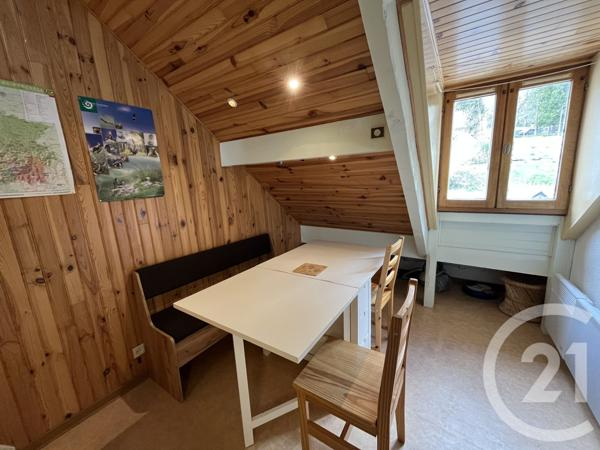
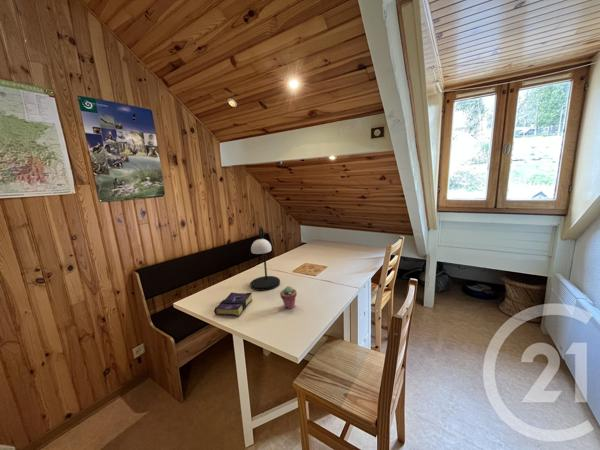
+ book (233, 303)
+ table lamp (263, 255)
+ potted succulent (288, 296)
